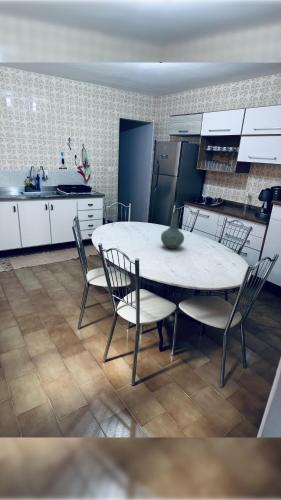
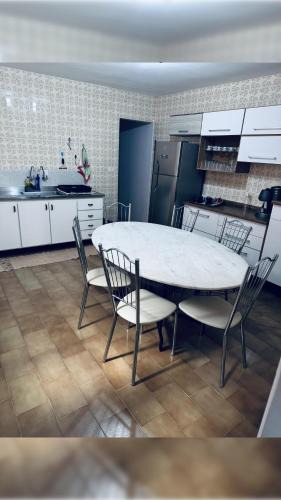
- vase (173, 230)
